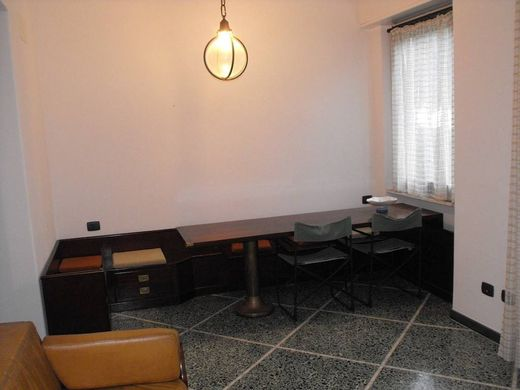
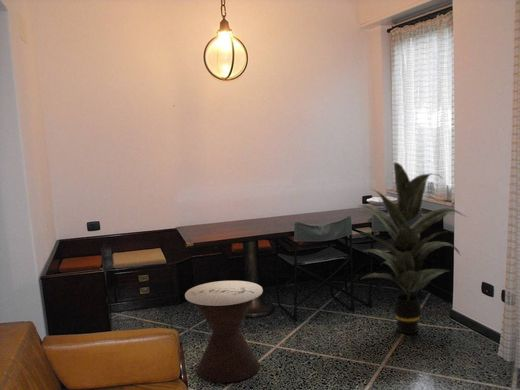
+ indoor plant (407, 246)
+ side table (226, 329)
